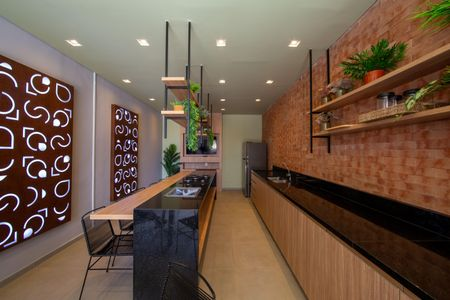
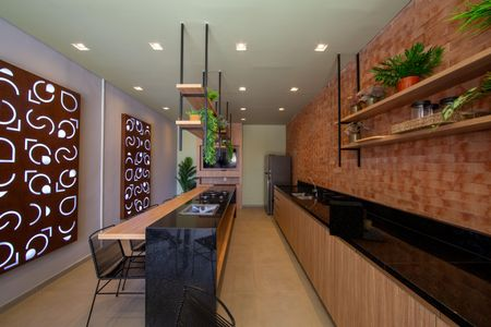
+ coffee maker (354, 219)
